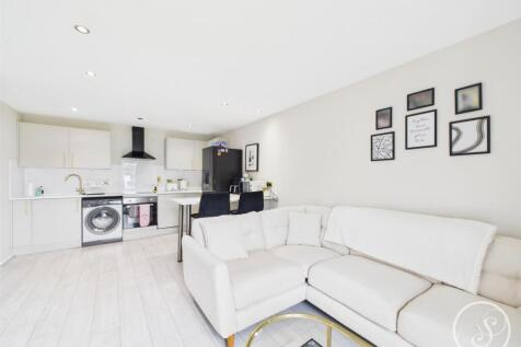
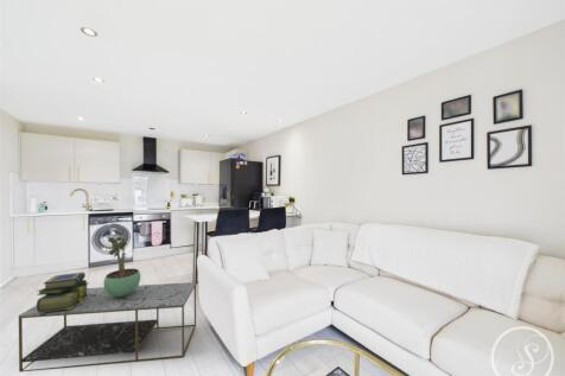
+ coffee table (121, 321)
+ potted plant (121, 265)
+ stack of books (64, 289)
